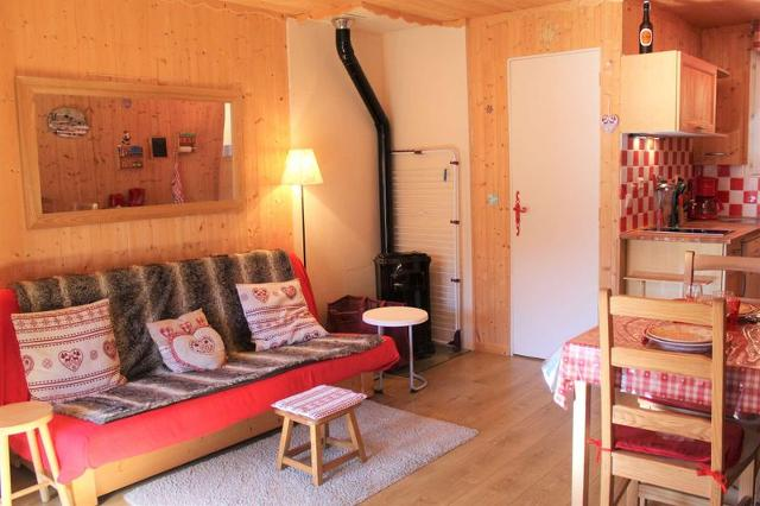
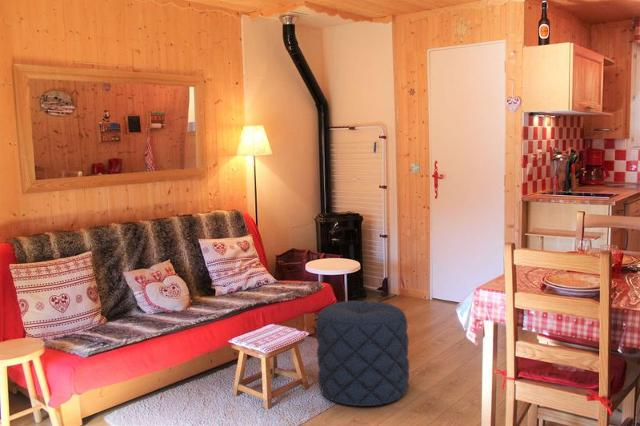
+ pouf (362, 348)
